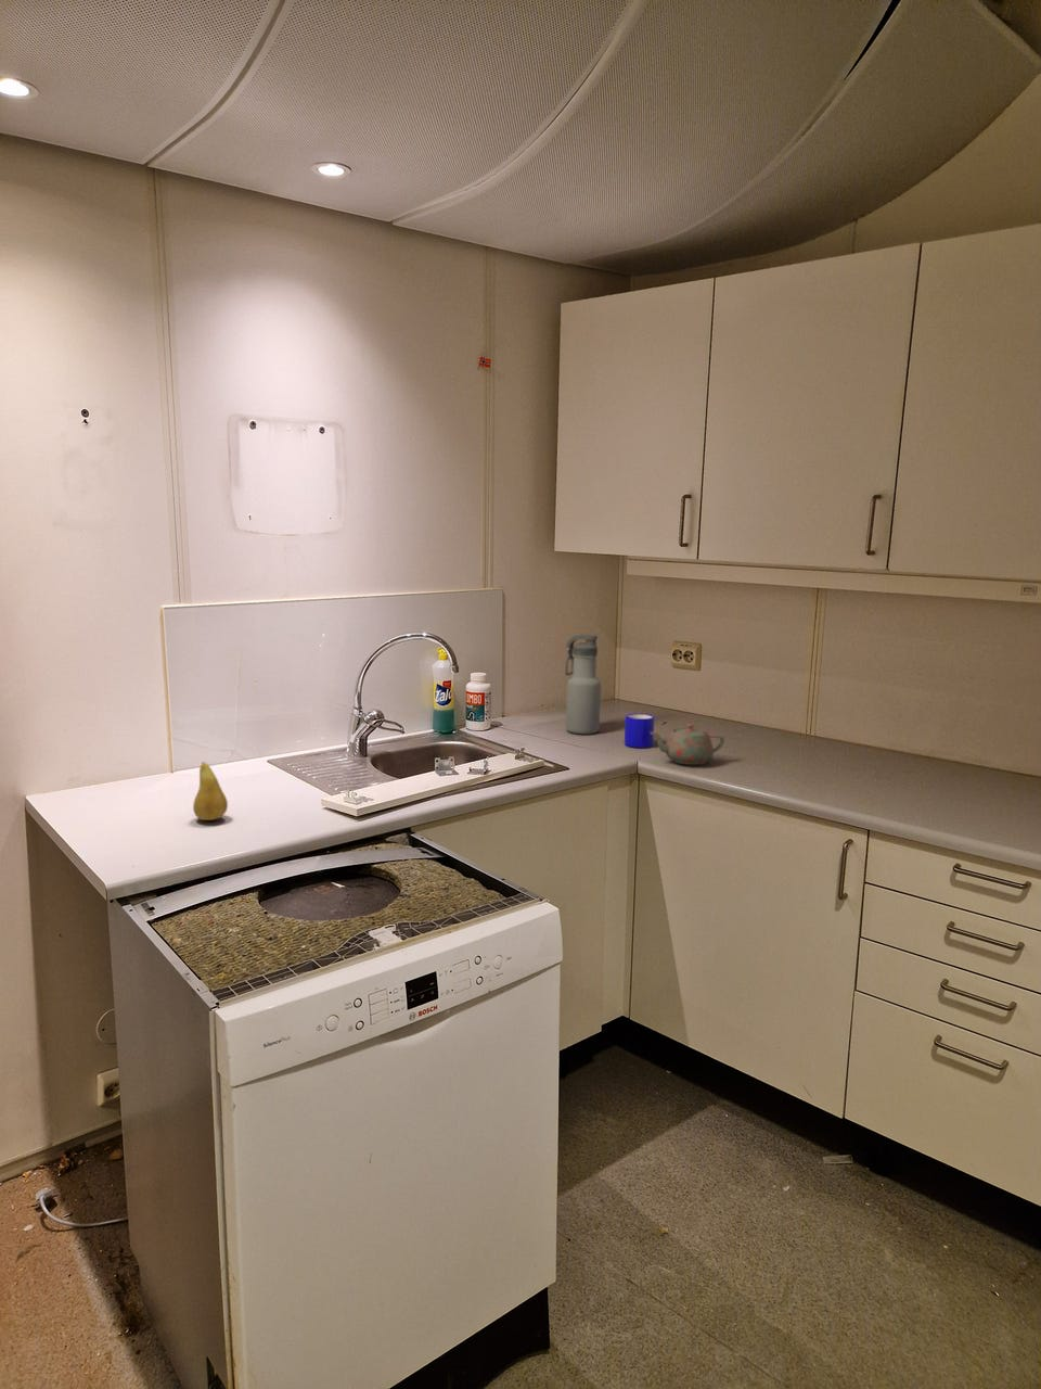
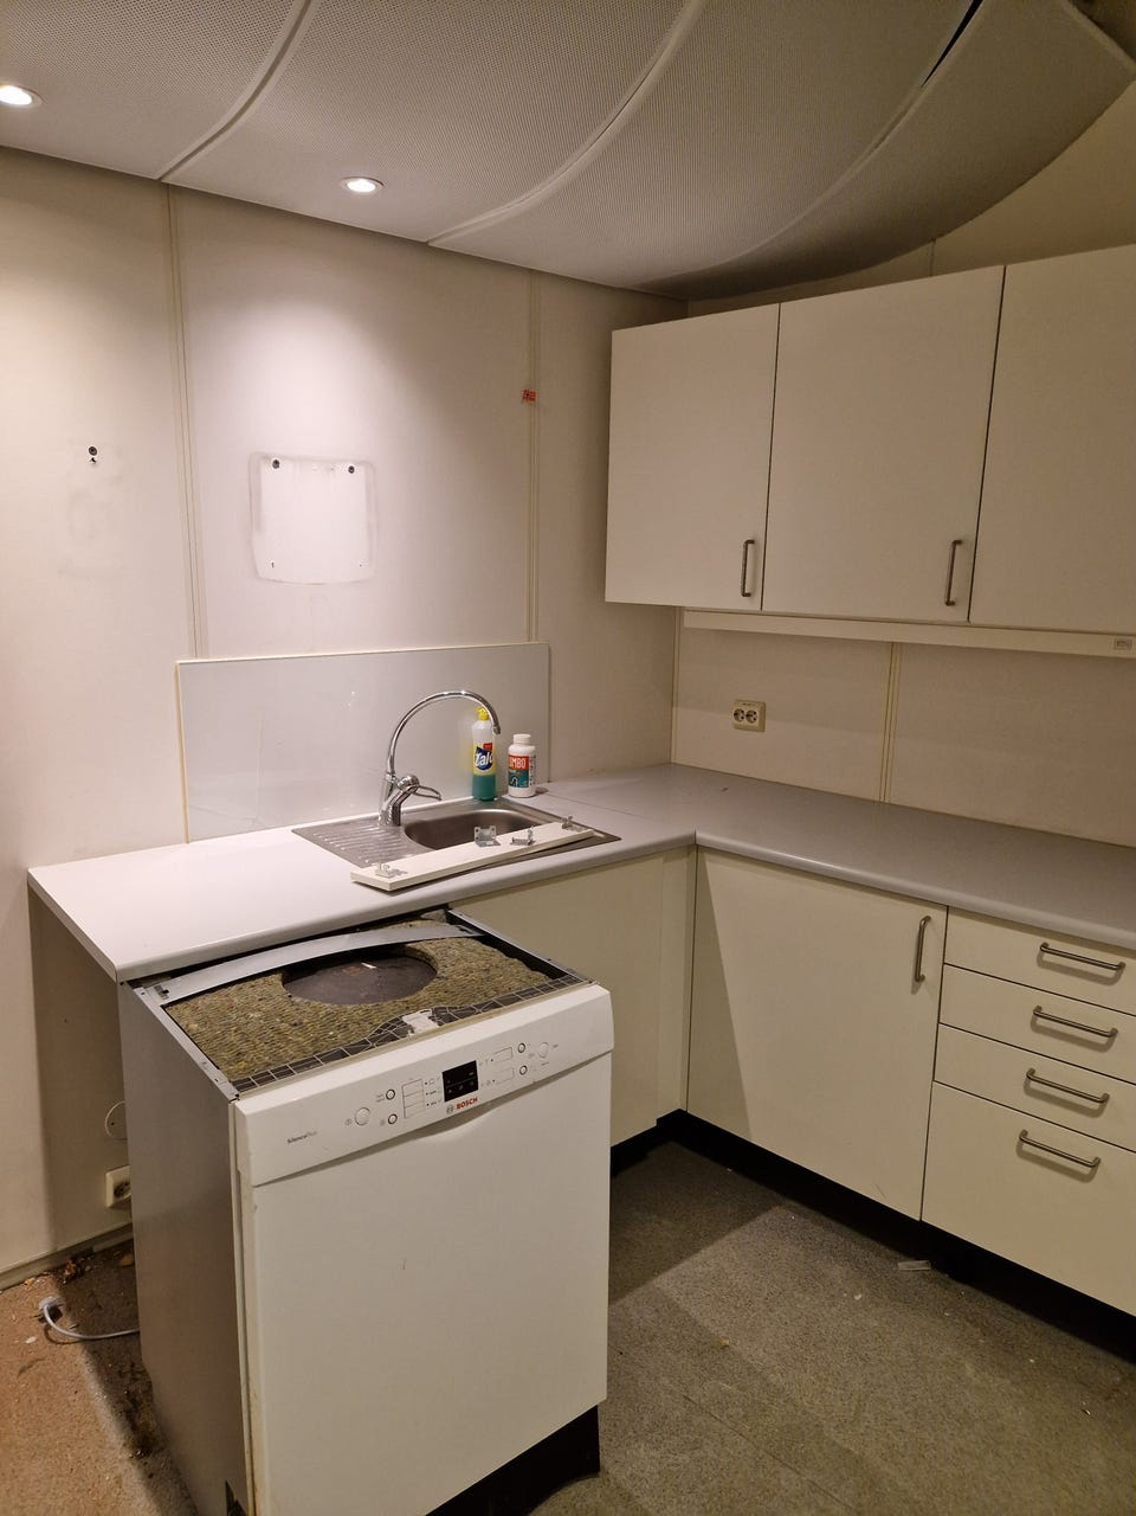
- mug (636, 728)
- fruit (209, 791)
- water bottle (584, 682)
- teapot (687, 743)
